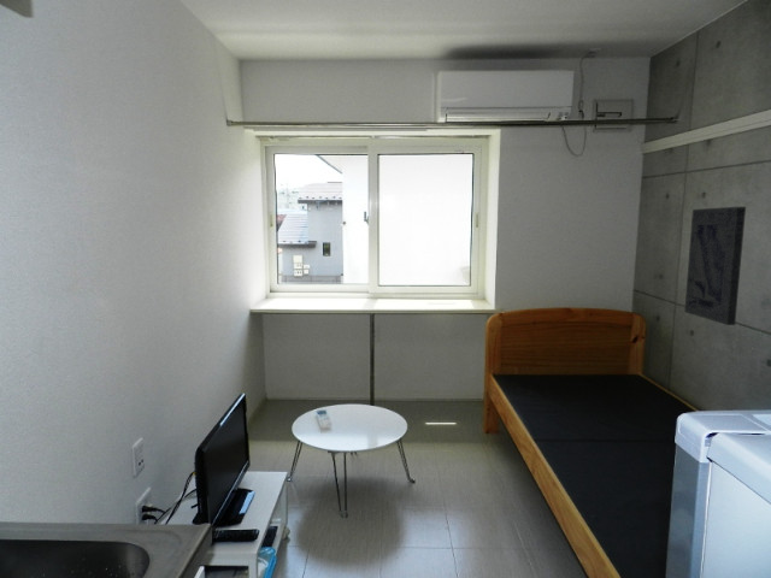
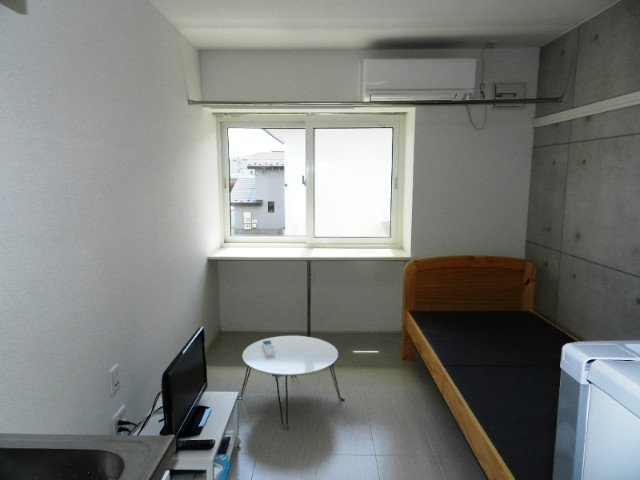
- wall art (712, 264)
